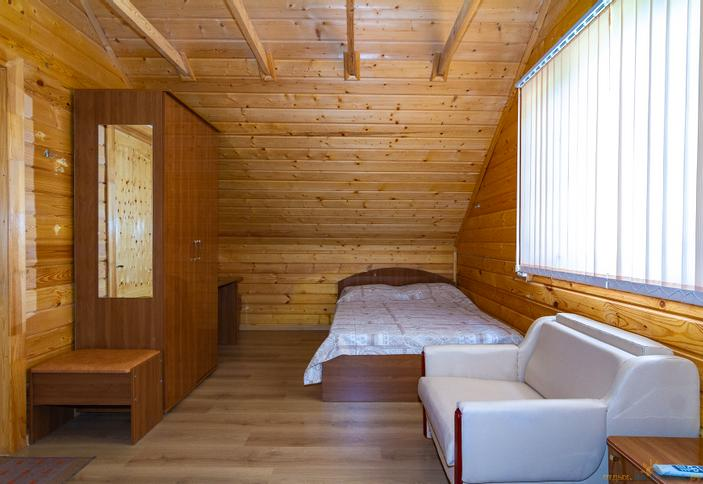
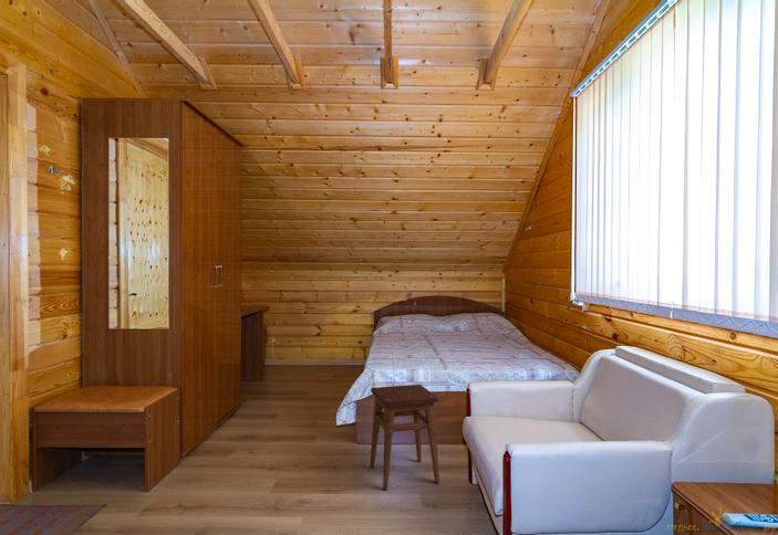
+ stool (403, 430)
